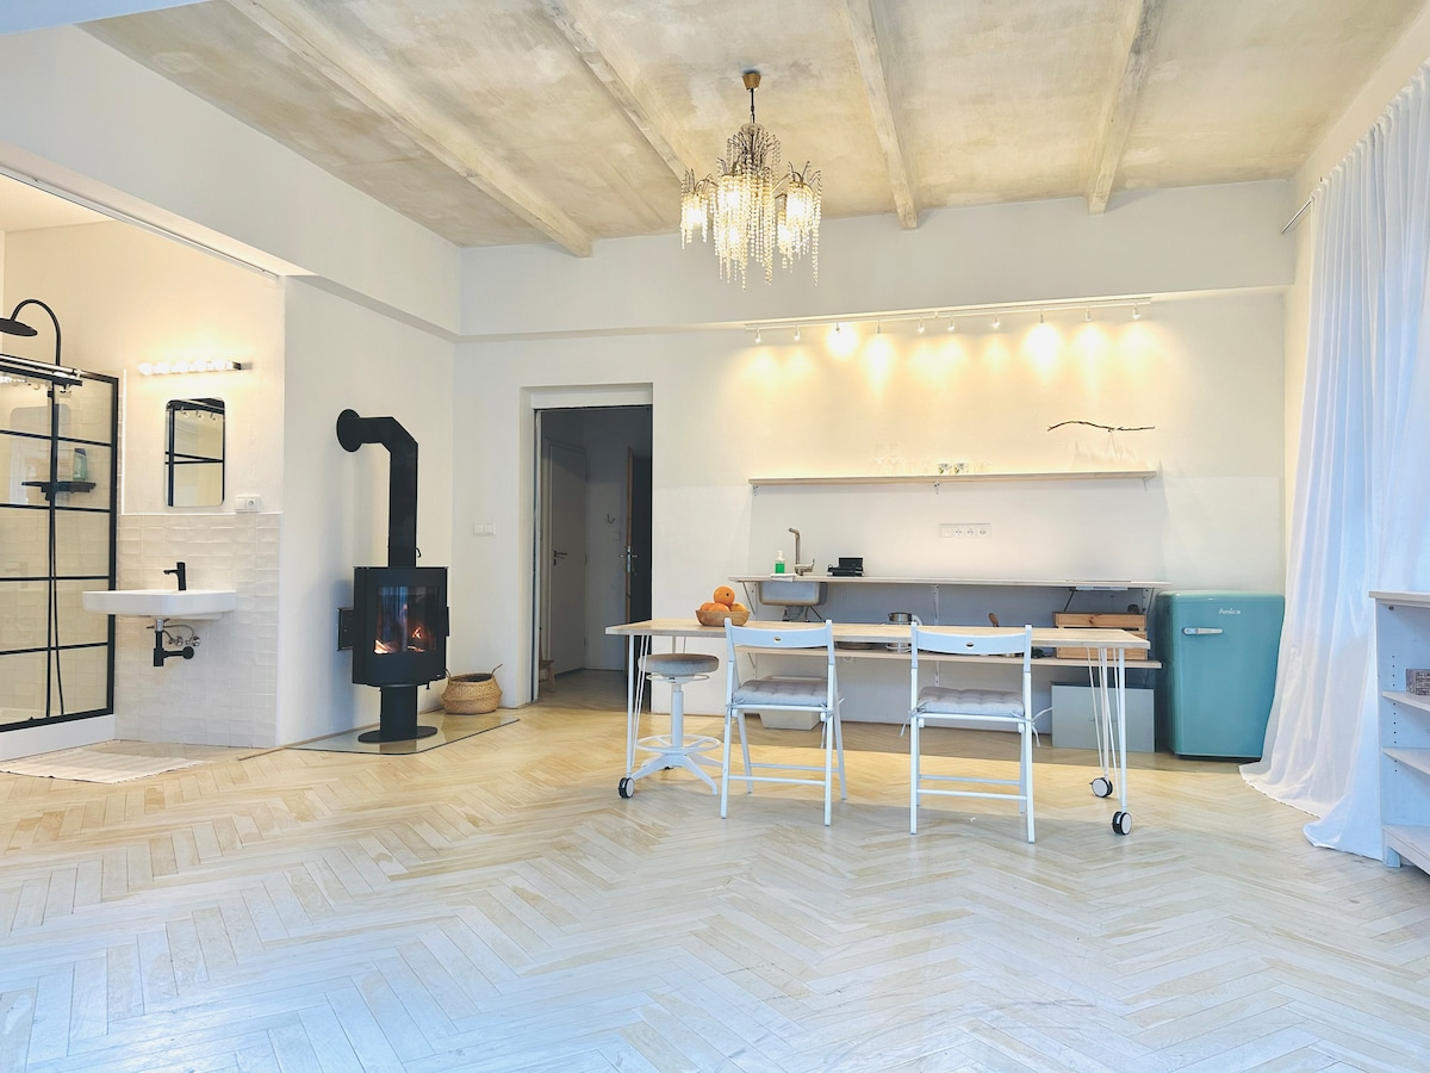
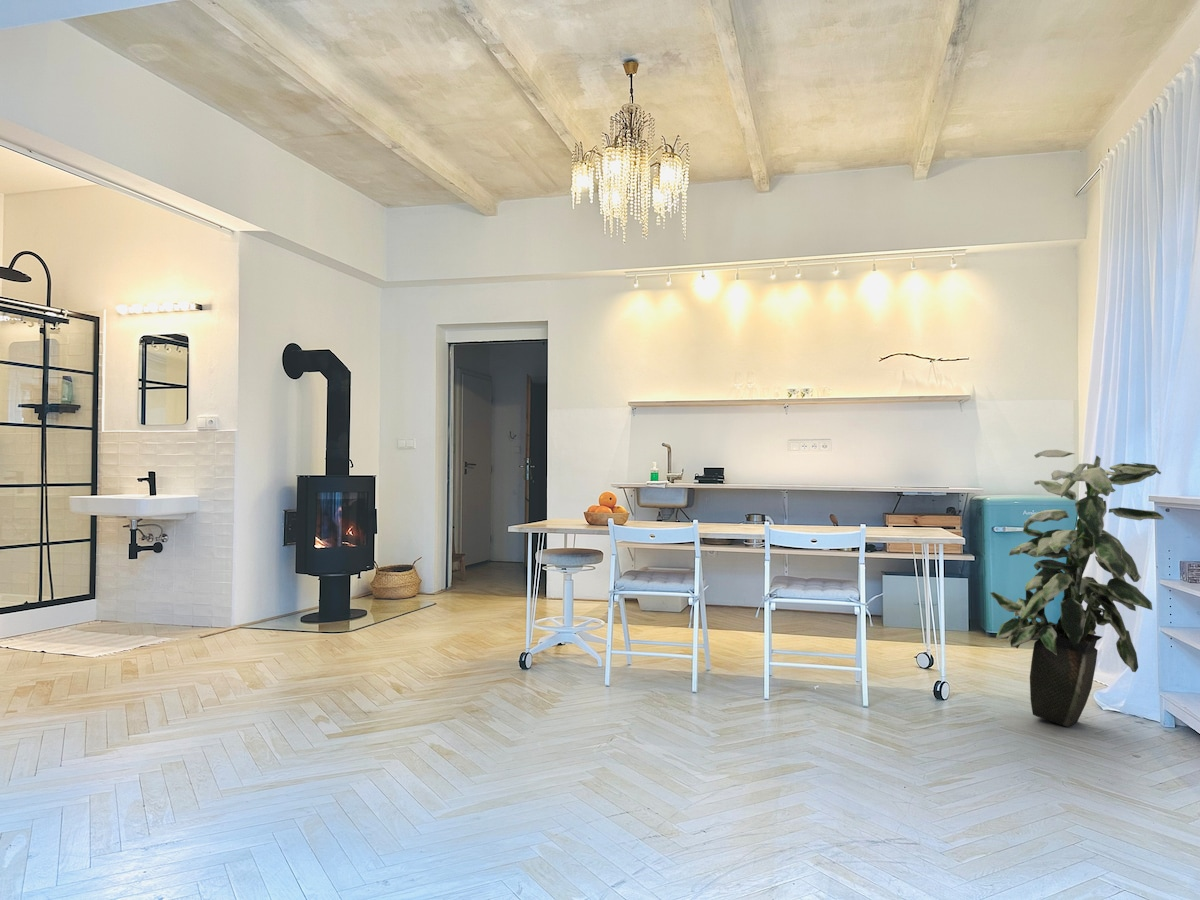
+ indoor plant (1072, 585)
